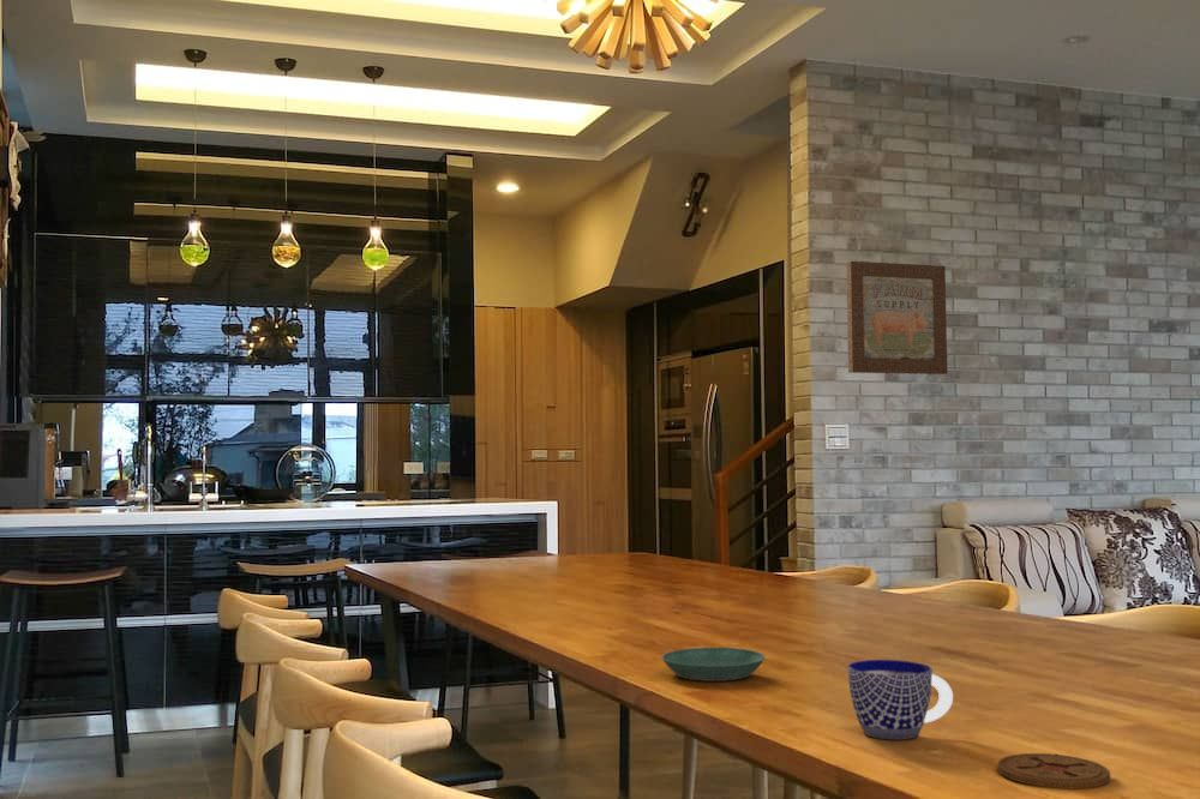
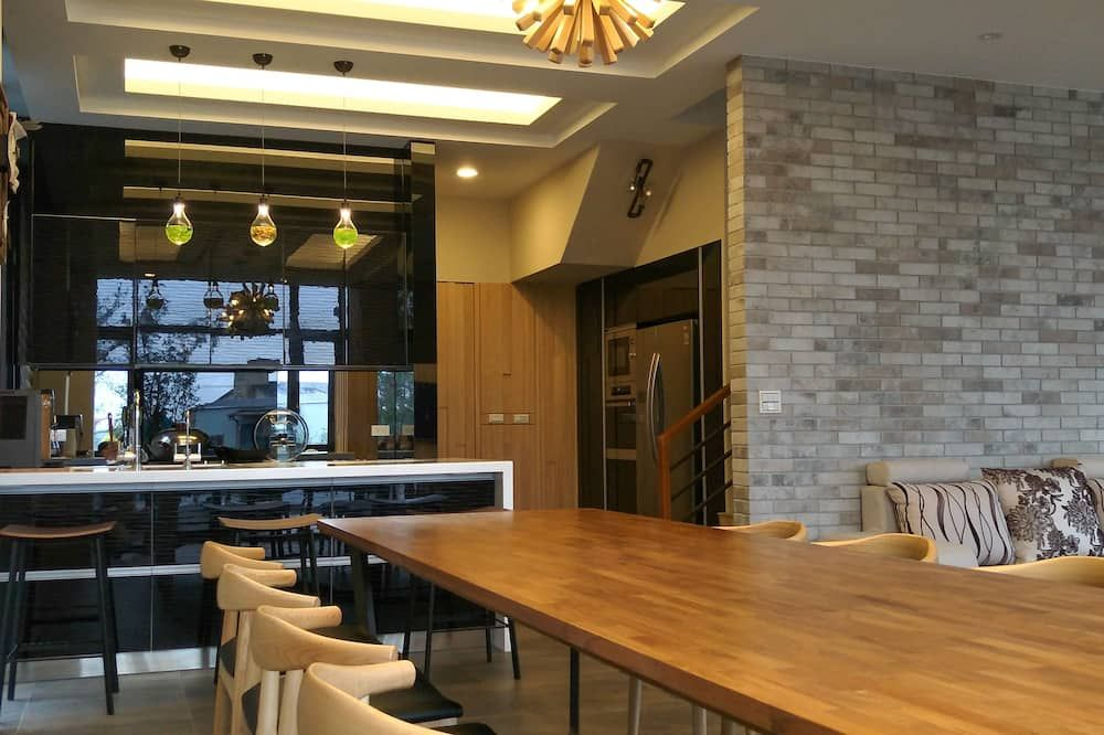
- saucer (713, 665)
- wall art (896, 318)
- coaster (1052, 770)
- cup (901, 698)
